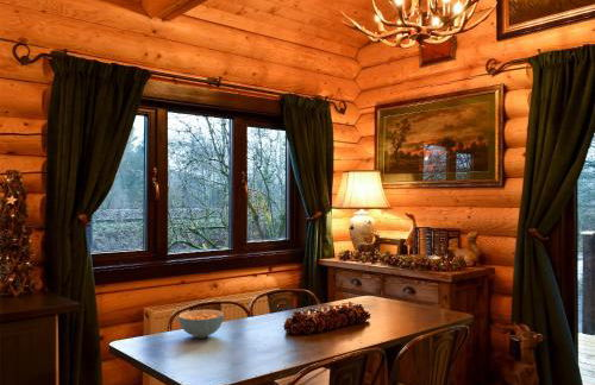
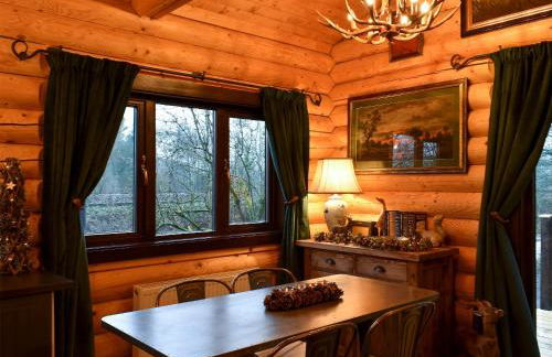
- cereal bowl (201, 324)
